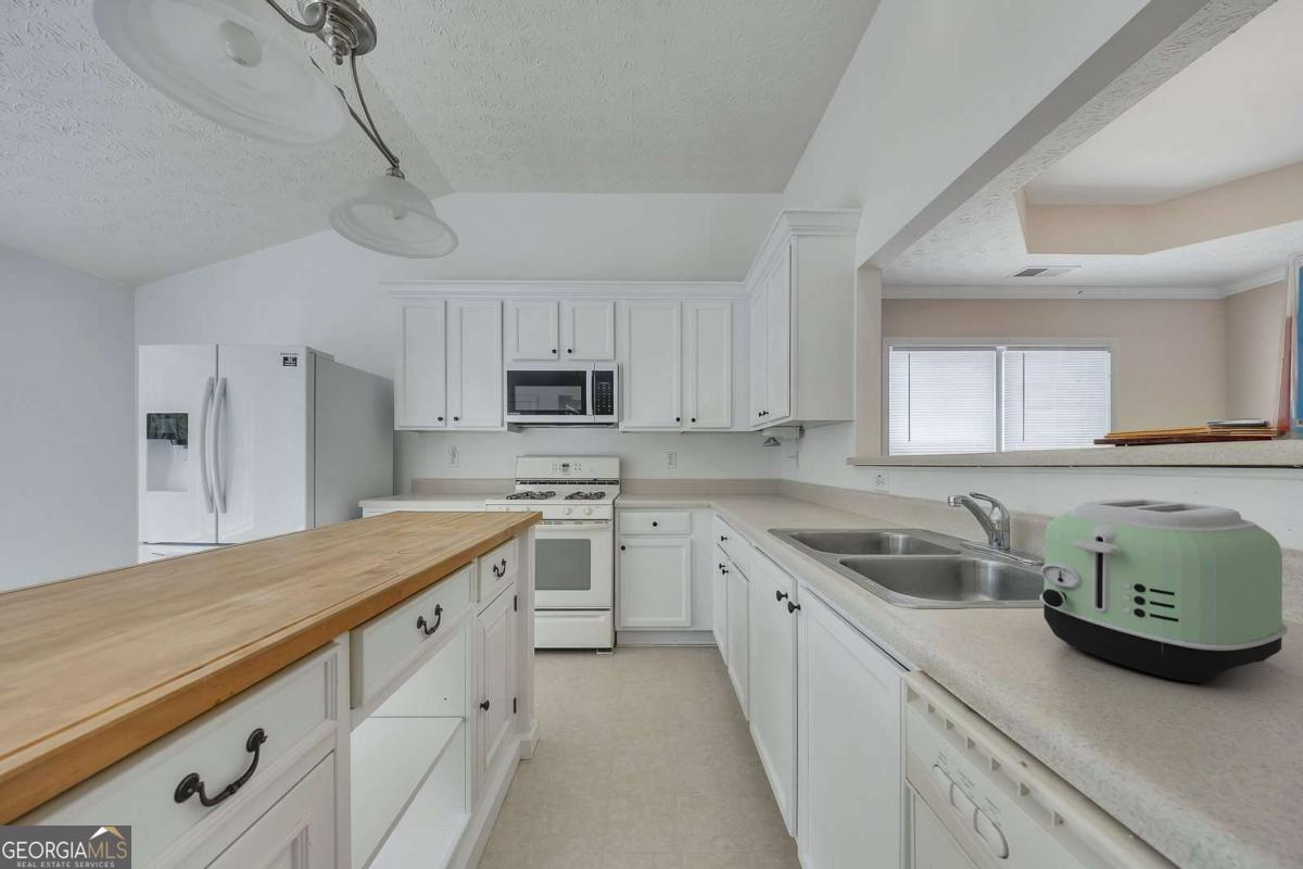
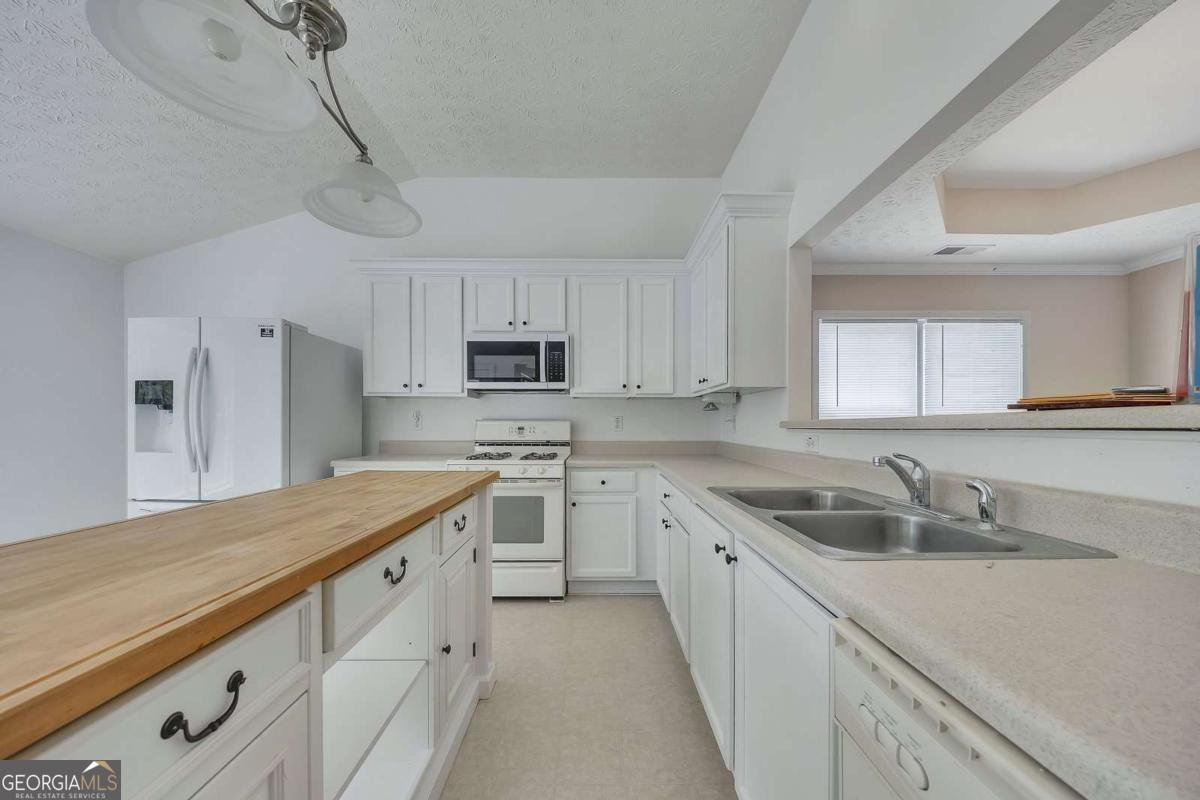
- toaster (1149, 578)
